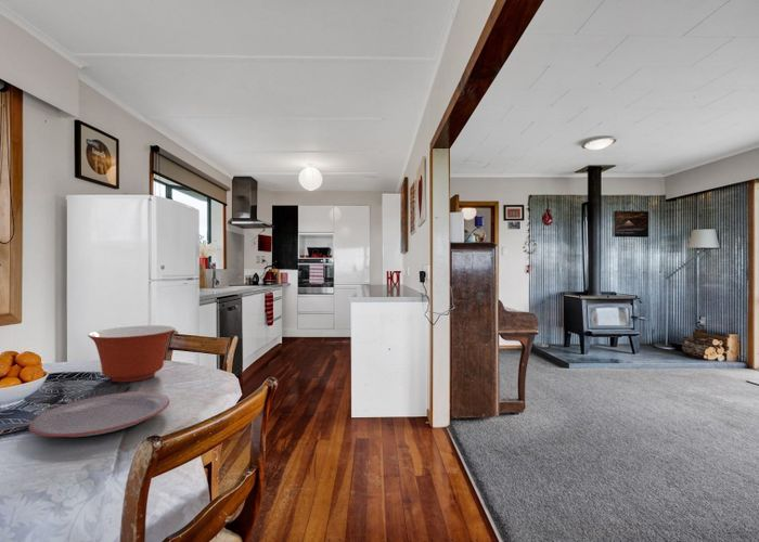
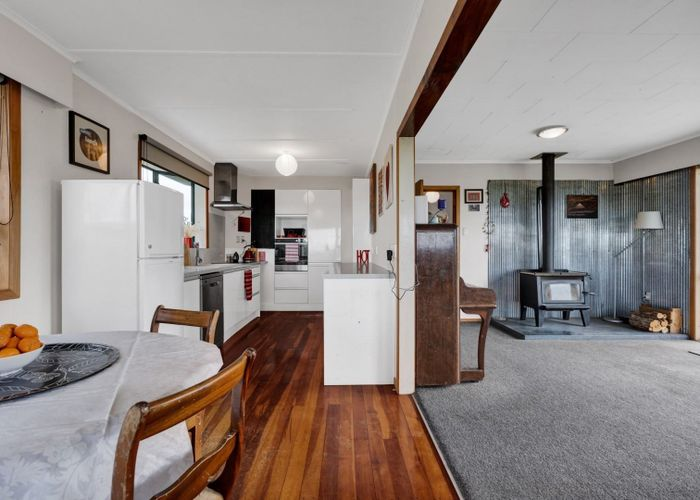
- plate (105, 414)
- mixing bowl (133, 353)
